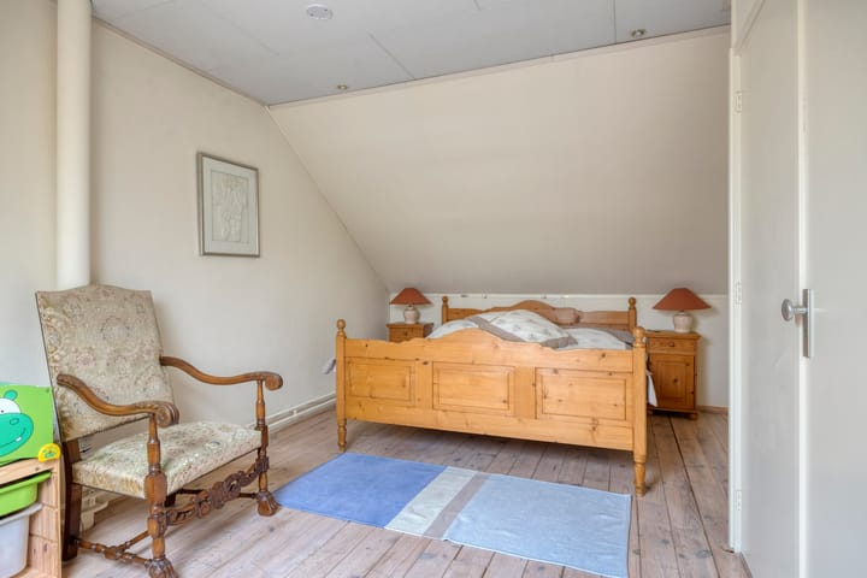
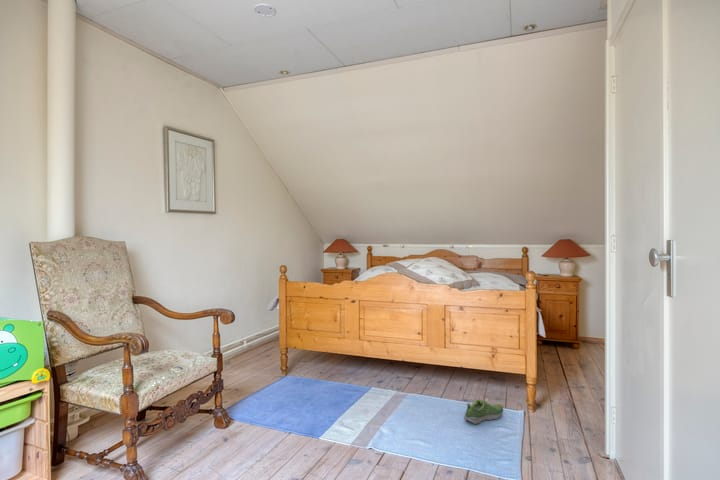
+ shoe (484, 408)
